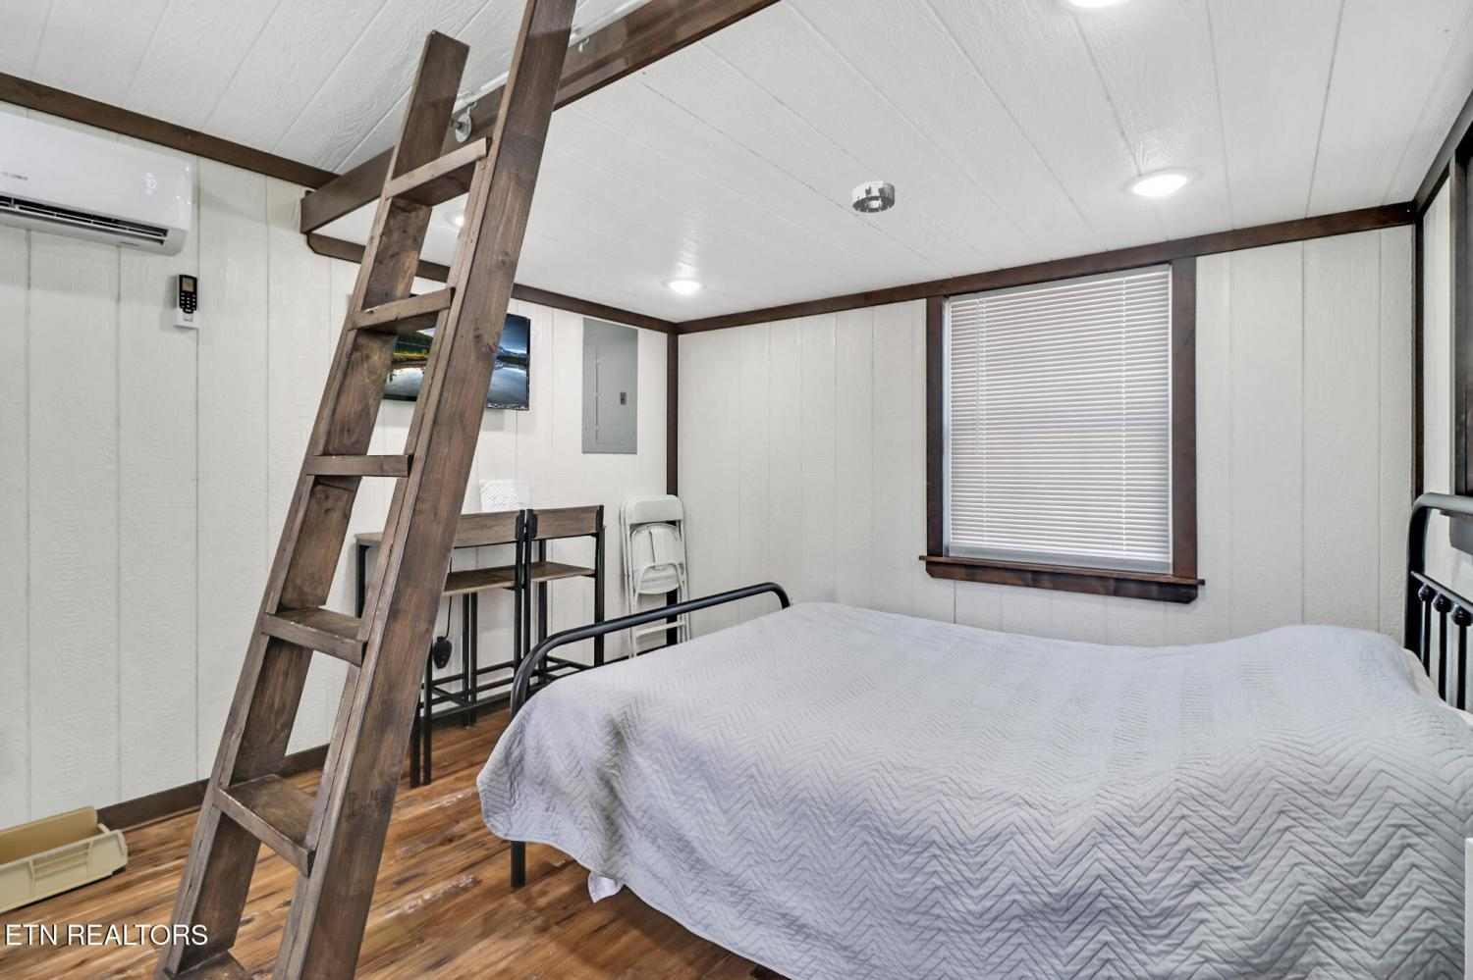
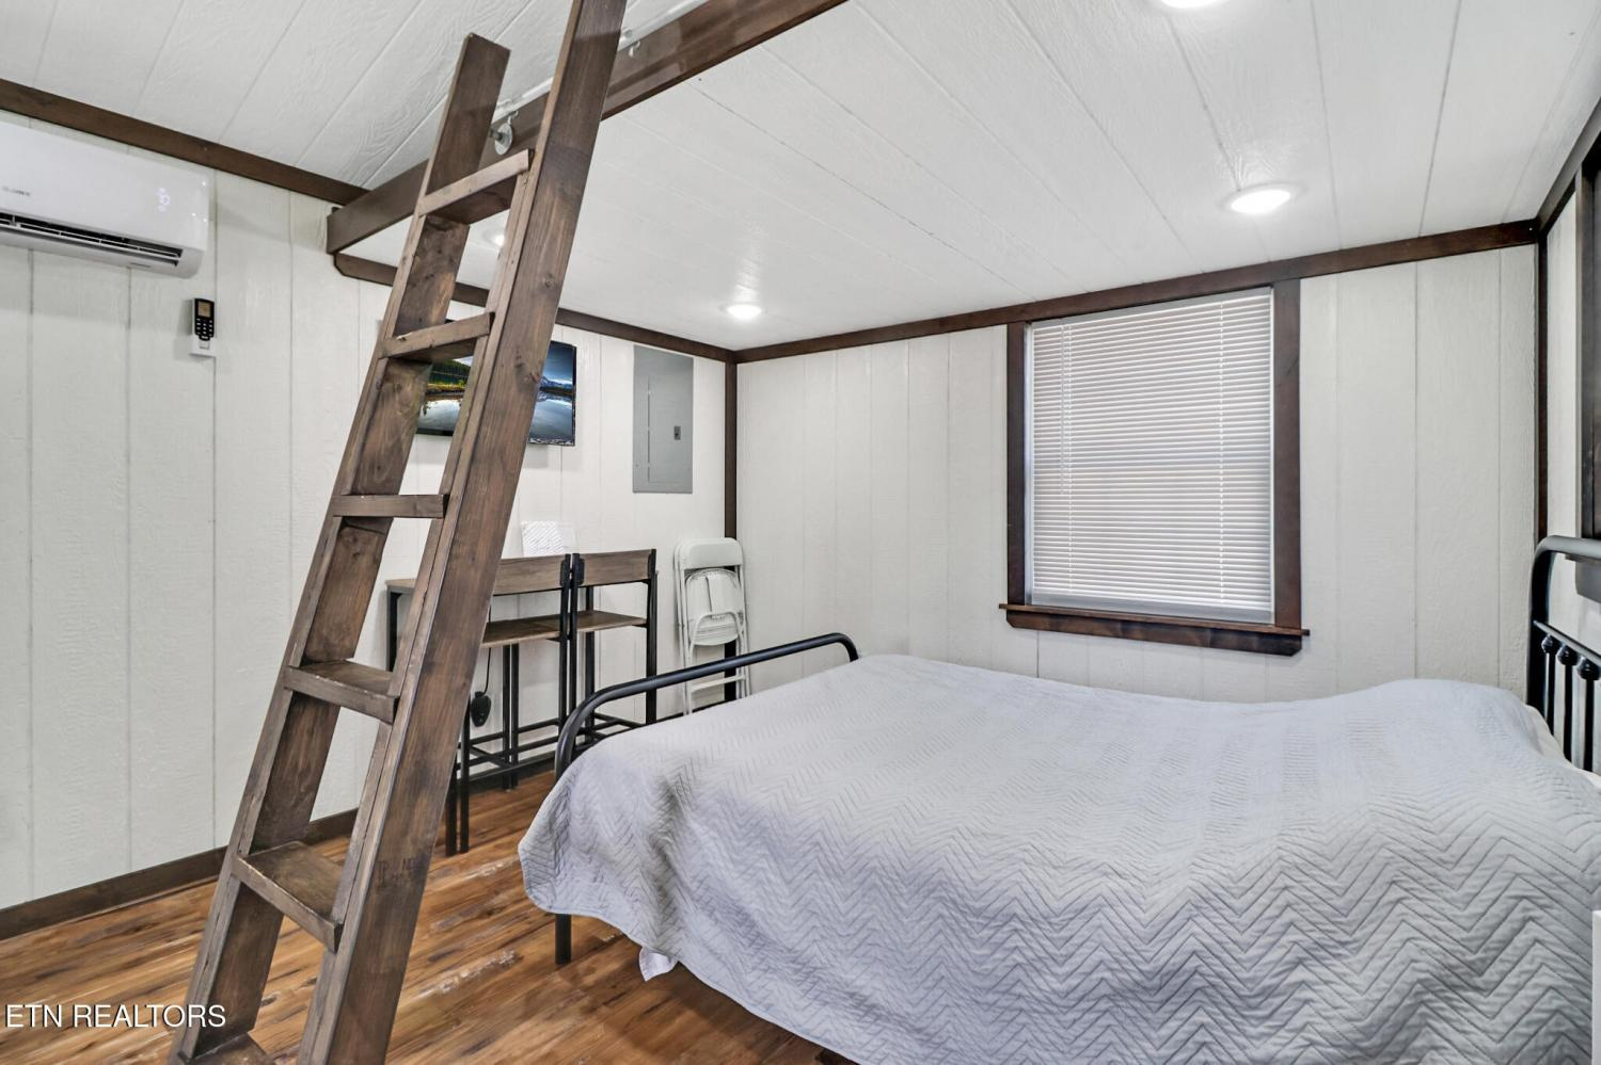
- storage bin (53, 852)
- smoke detector (873, 196)
